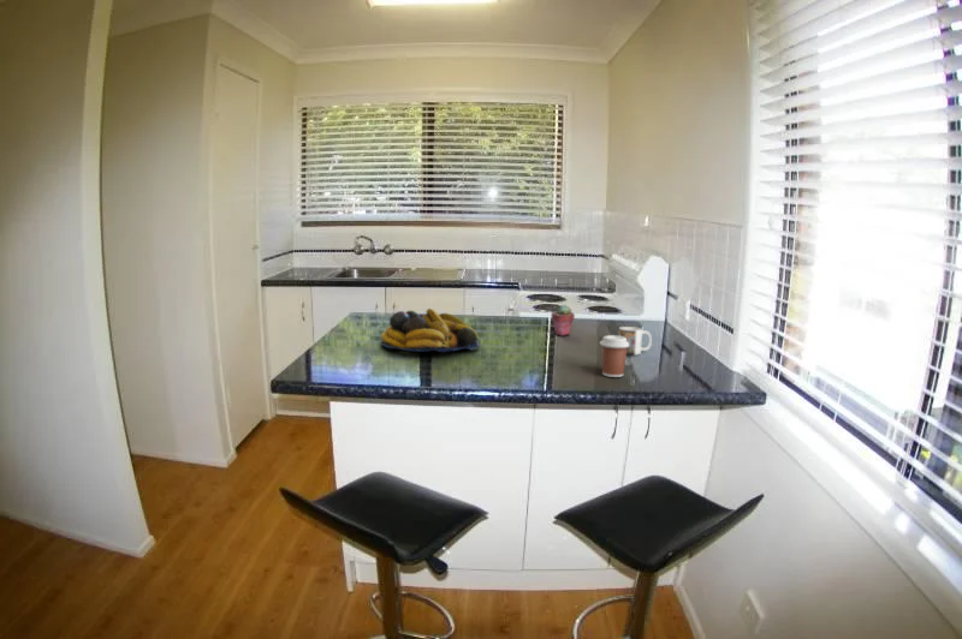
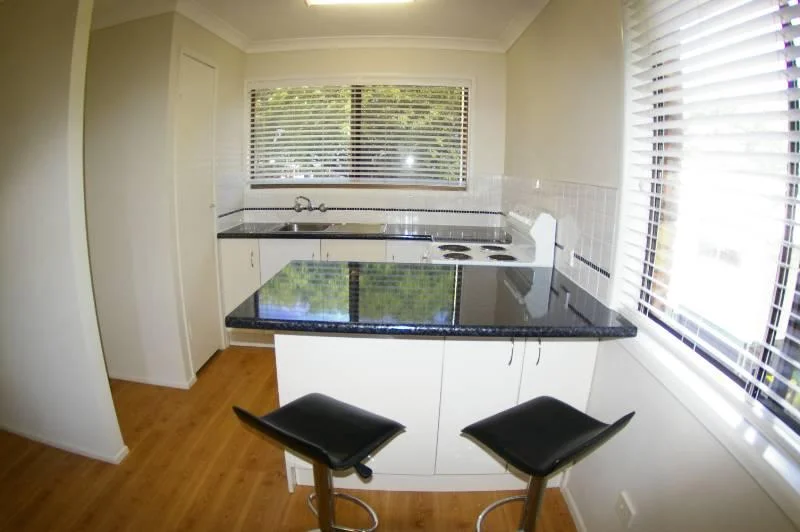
- potted succulent (563, 318)
- coffee cup (613, 356)
- mug (635, 340)
- fruit bowl (429, 327)
